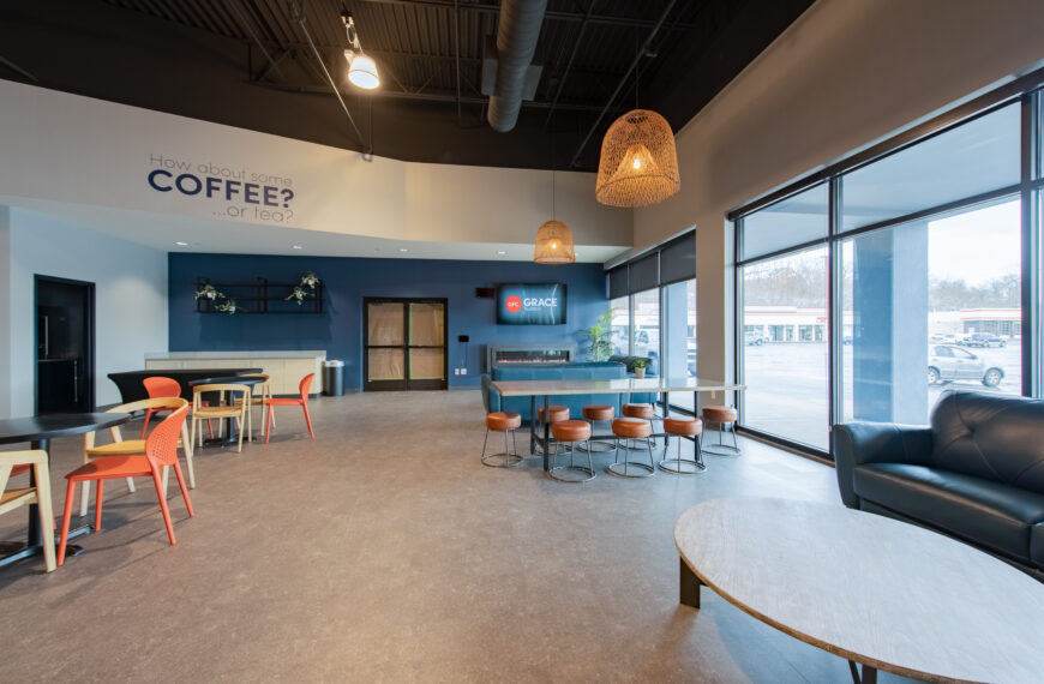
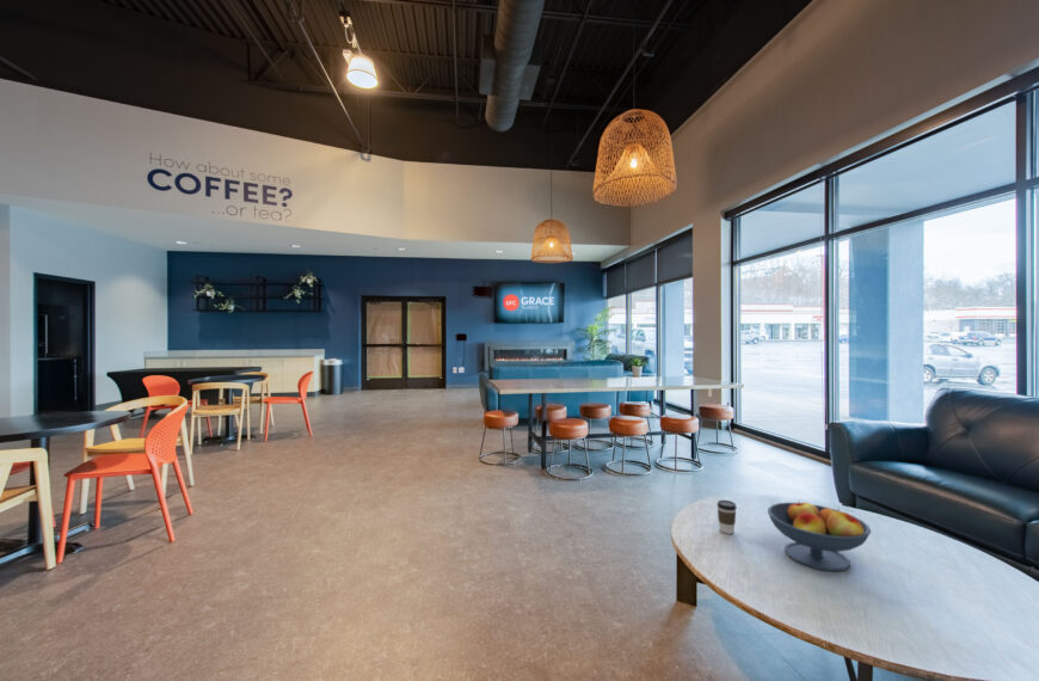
+ coffee cup (726, 516)
+ fruit bowl (816, 530)
